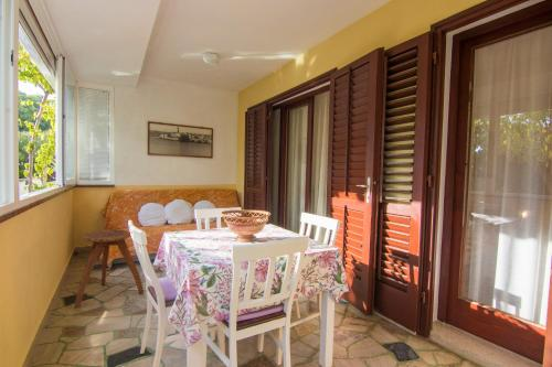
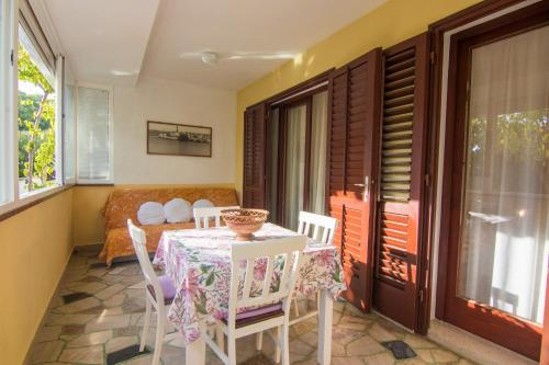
- stool (103, 265)
